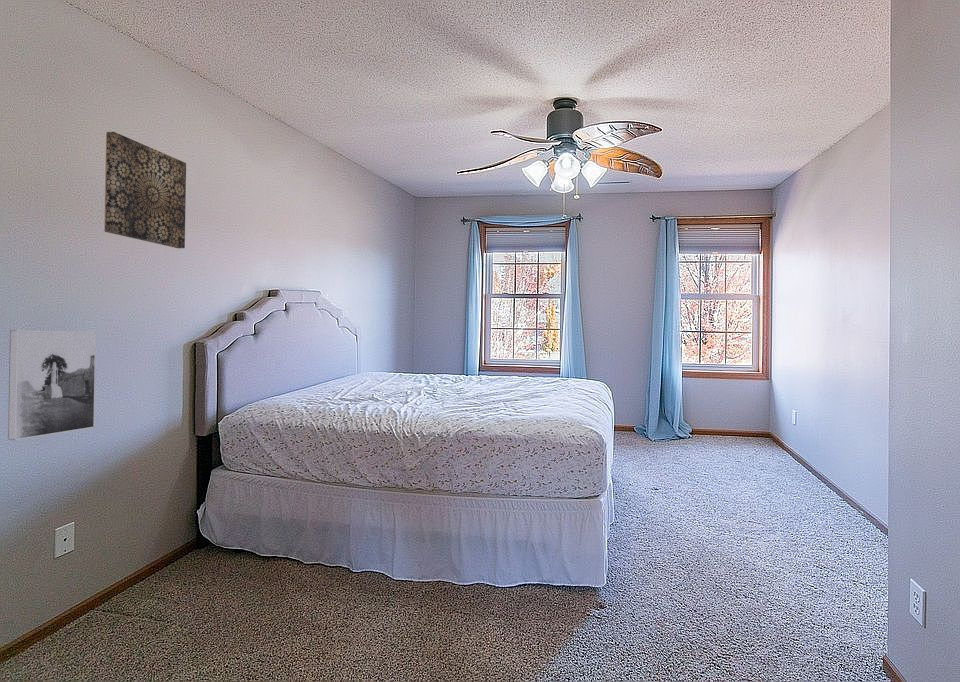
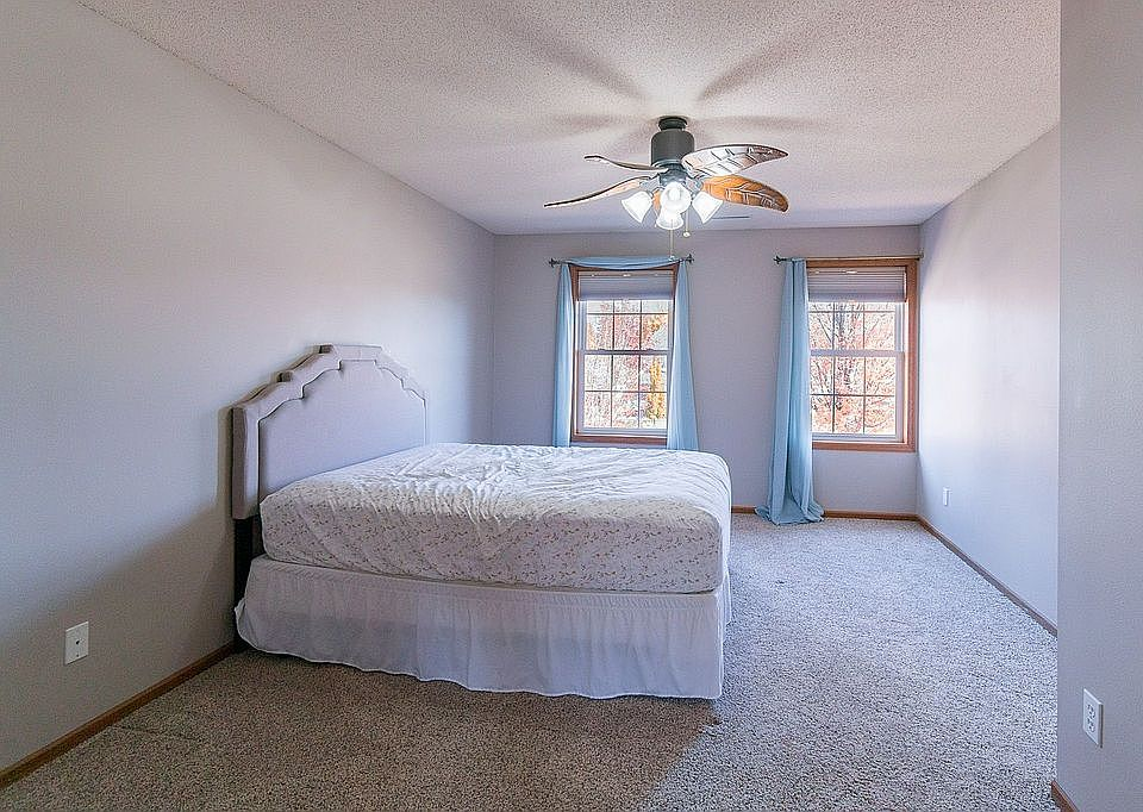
- wall art (148, 194)
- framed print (55, 382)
